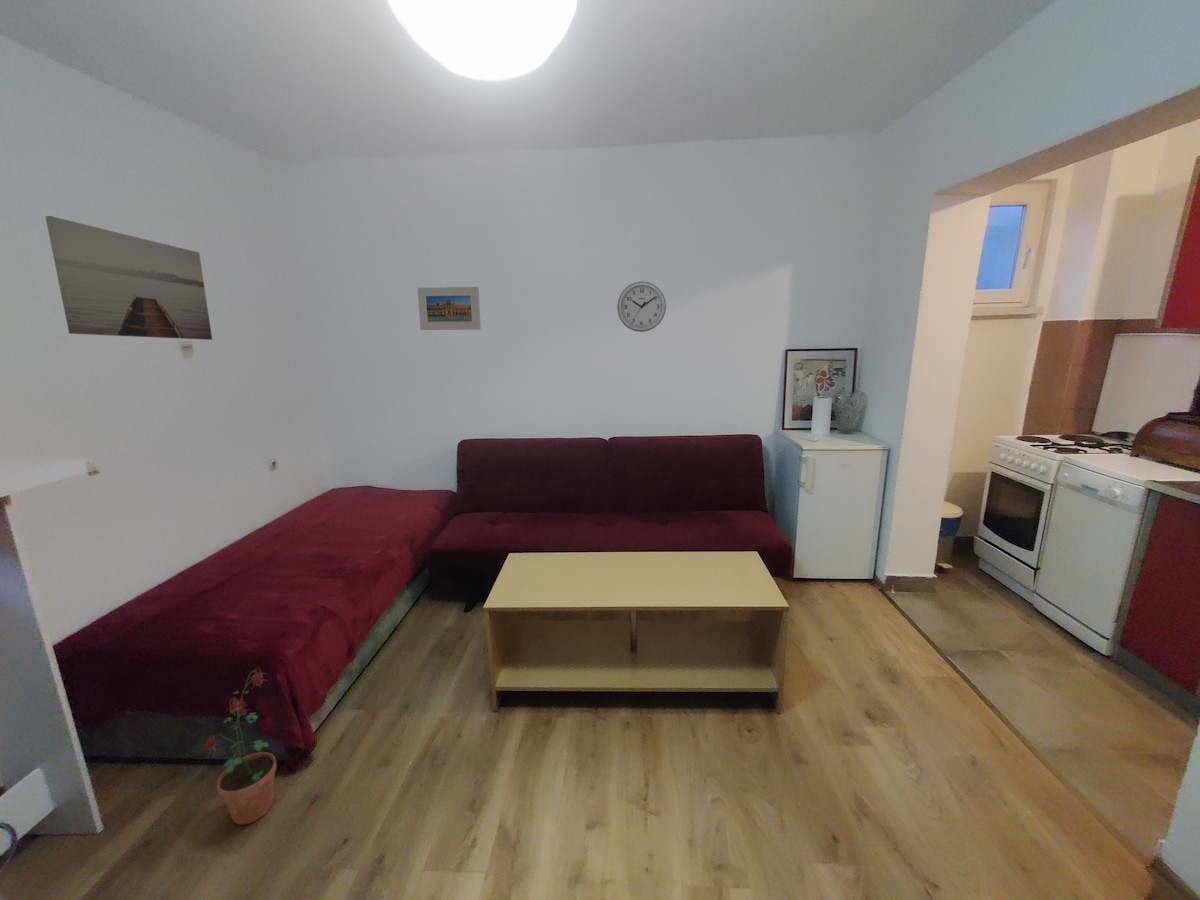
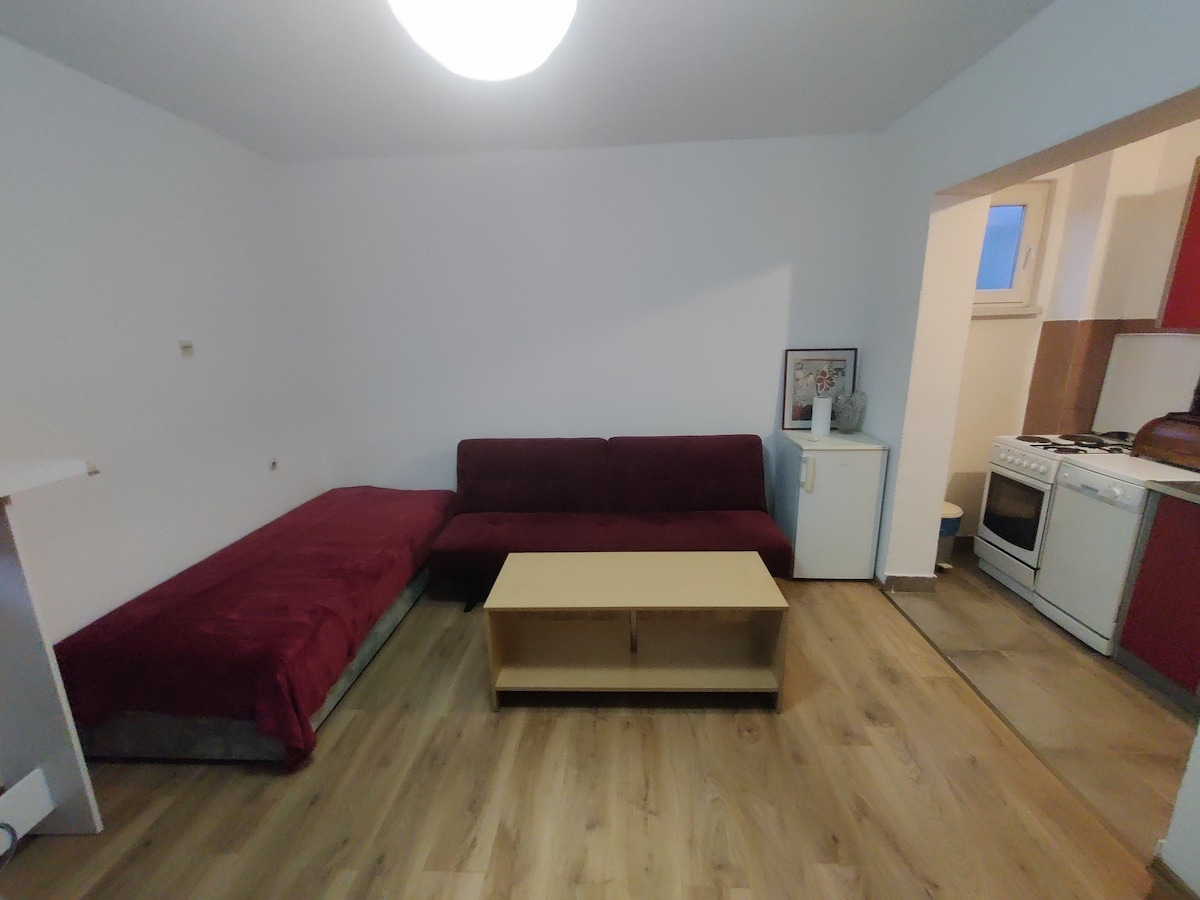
- wall art (142, 287)
- potted plant (240, 747)
- wall clock (641, 306)
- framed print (449, 308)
